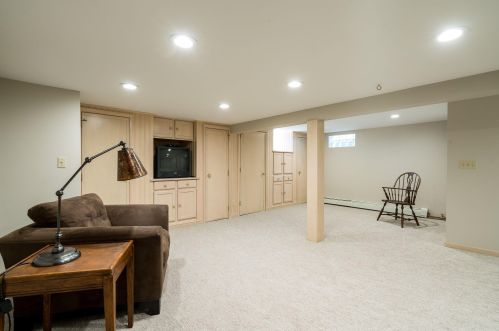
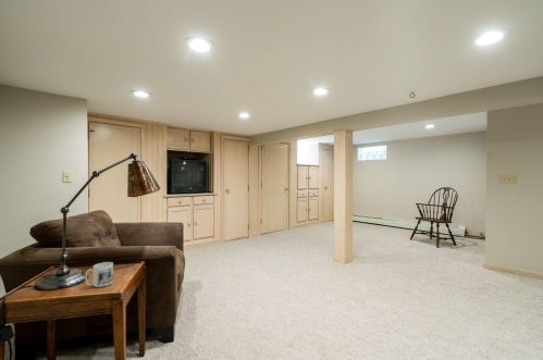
+ mug (99, 275)
